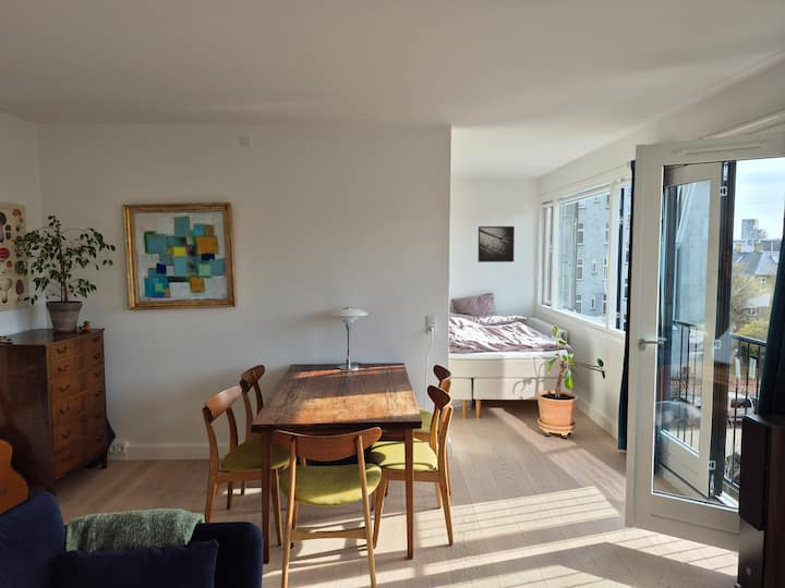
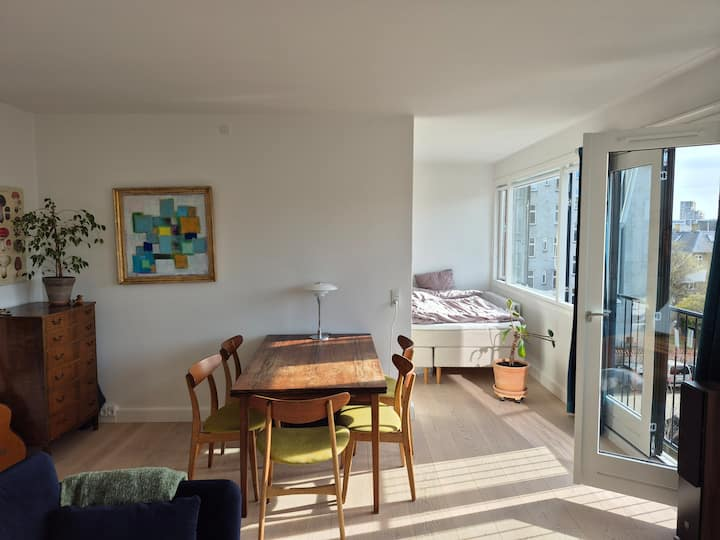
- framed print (496, 244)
